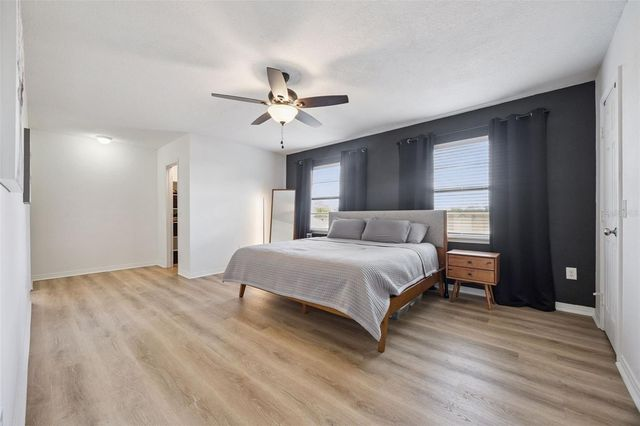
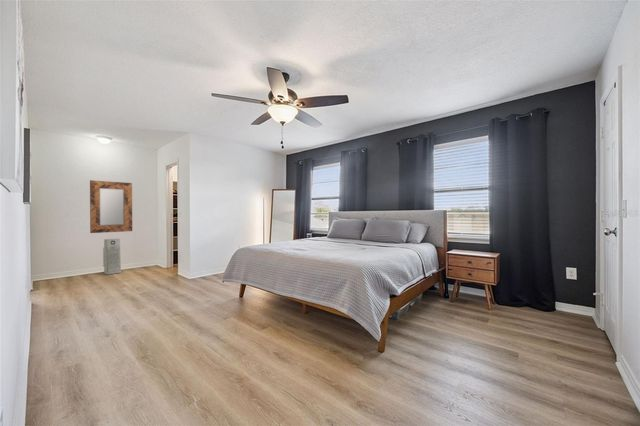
+ home mirror (112, 206)
+ air purifier (111, 255)
